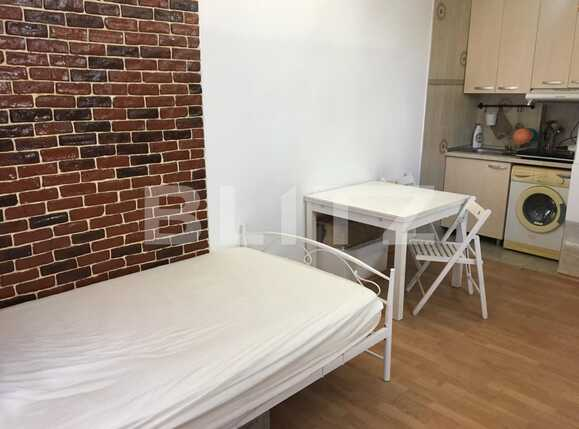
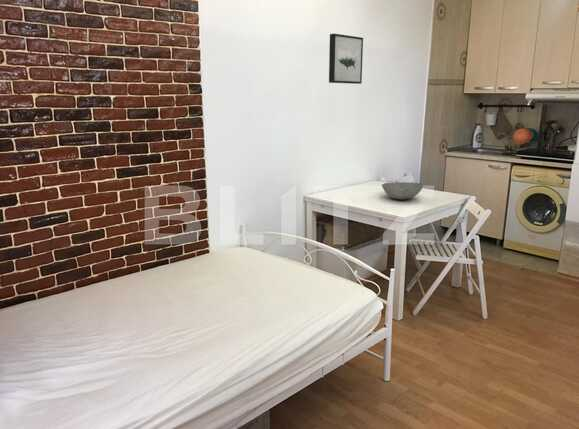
+ bowl (401, 191)
+ wall art (346, 59)
